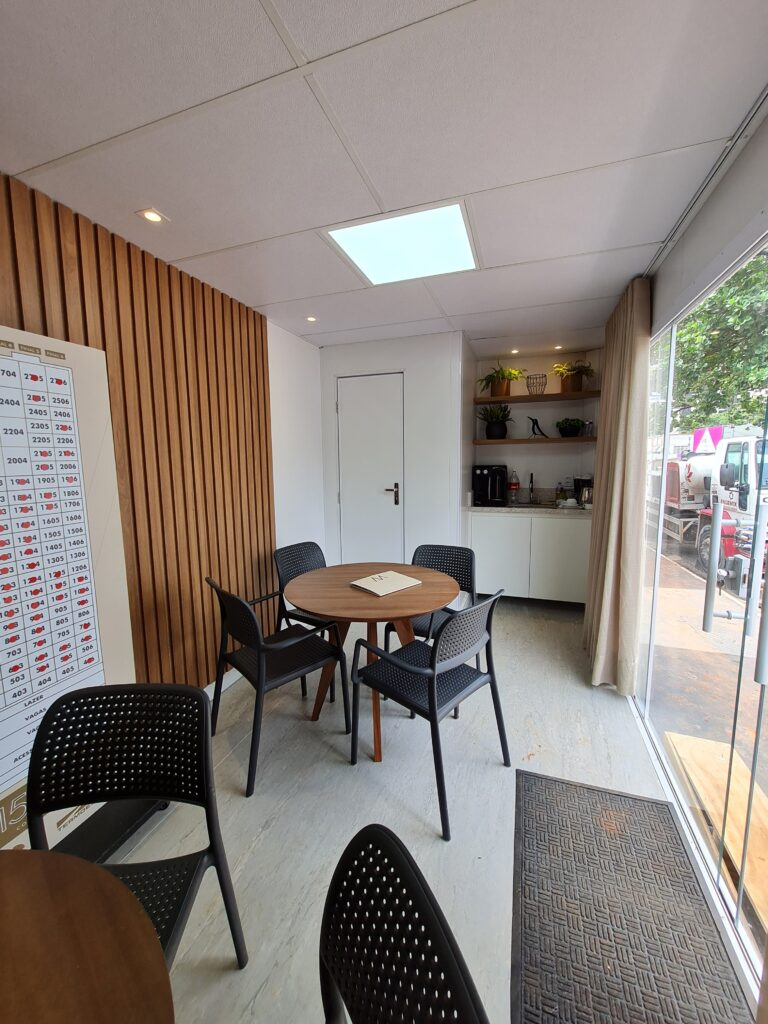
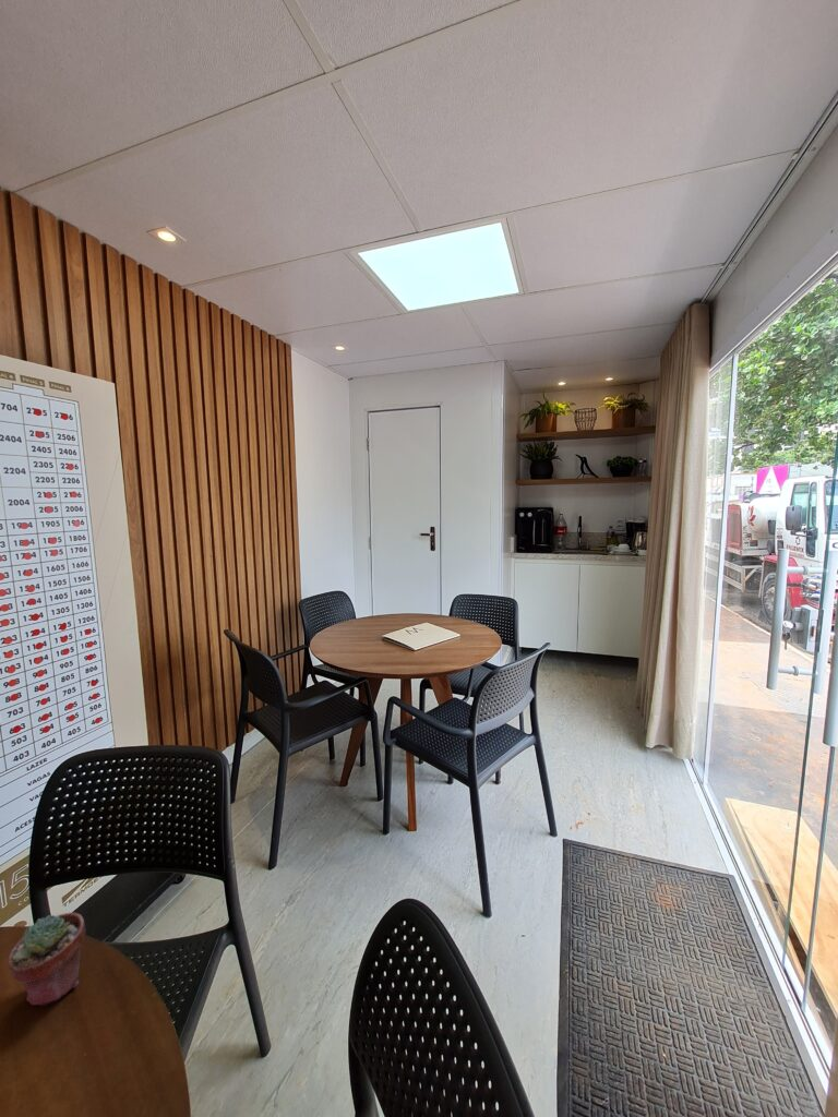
+ potted succulent (49, 952)
